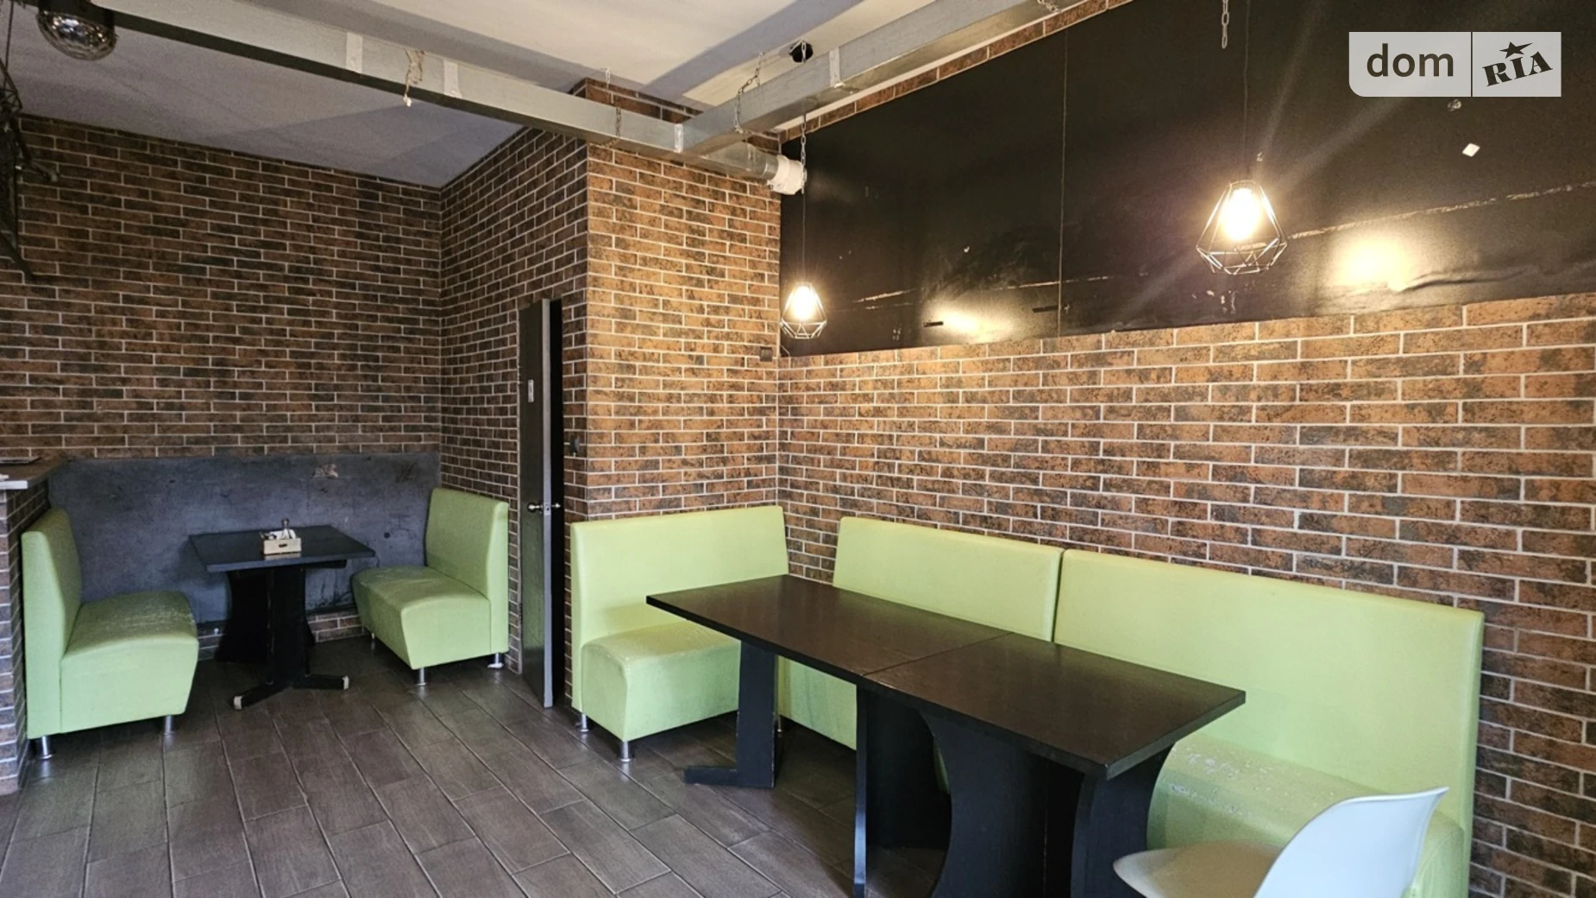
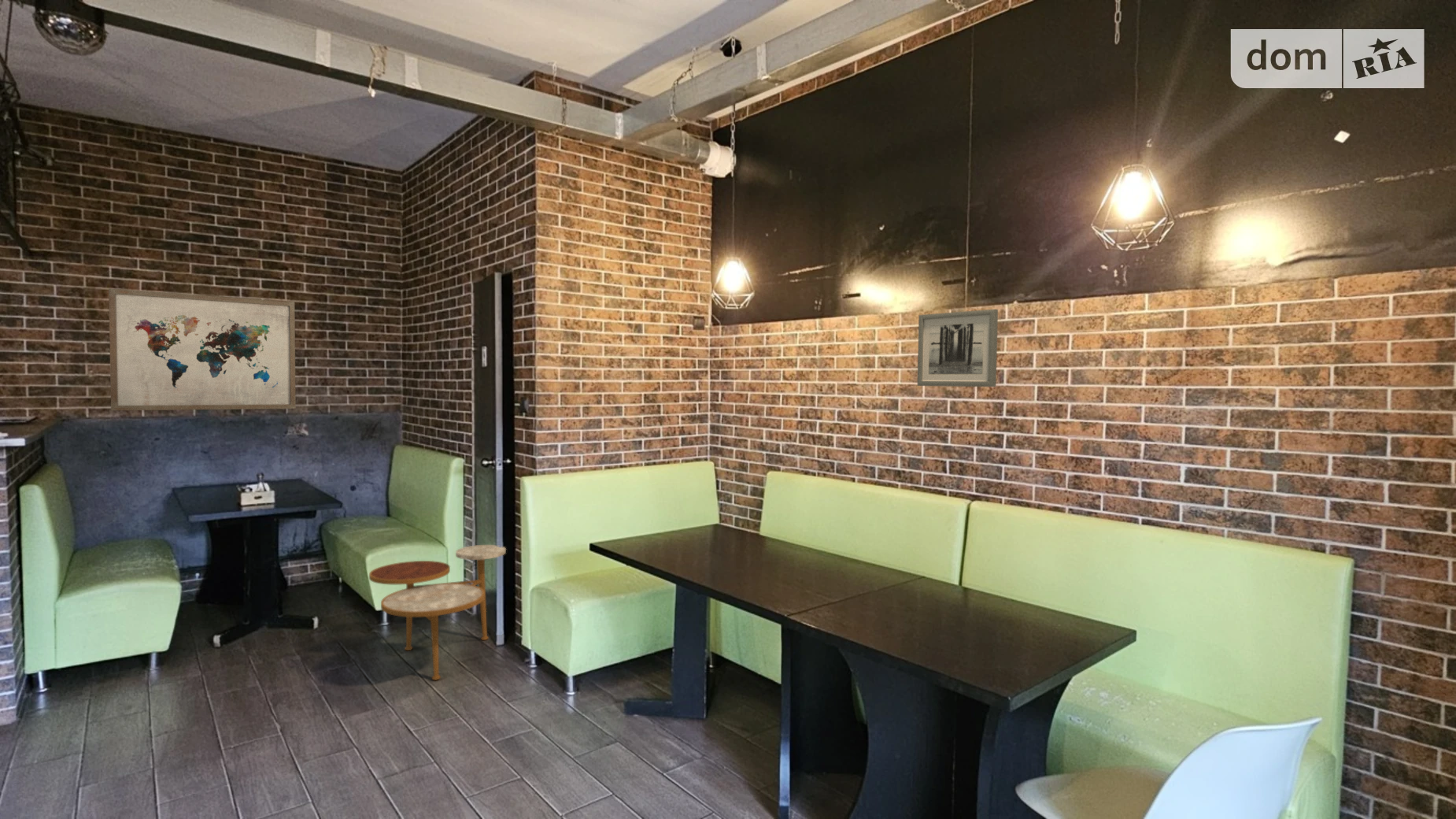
+ wall art (955, 349)
+ wall art (209, 352)
+ side table (446, 609)
